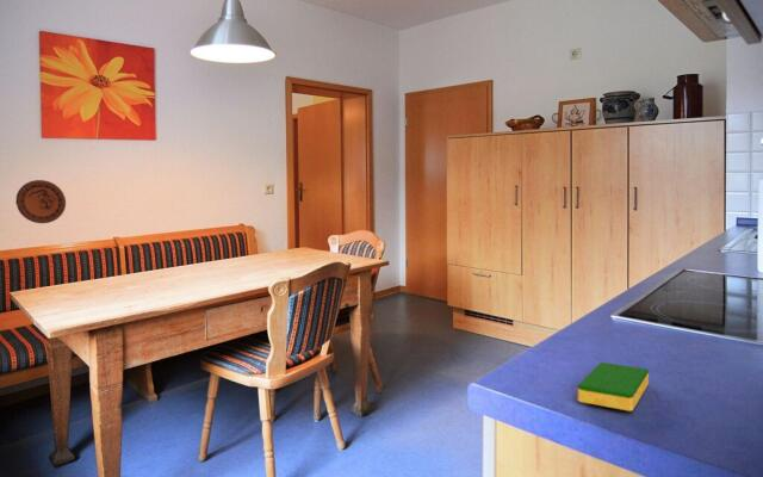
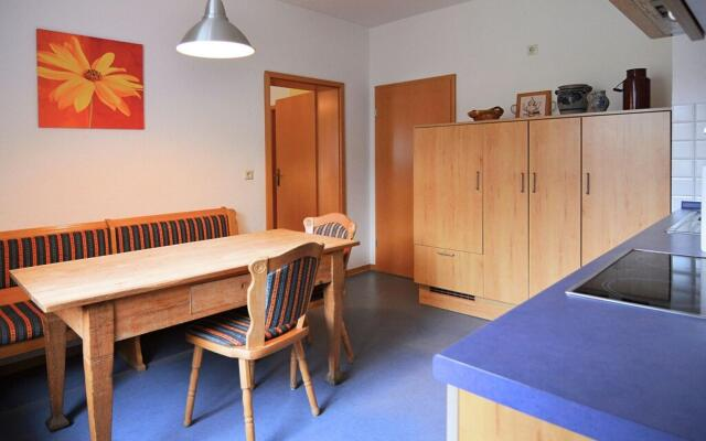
- dish sponge (614, 384)
- decorative plate (41, 202)
